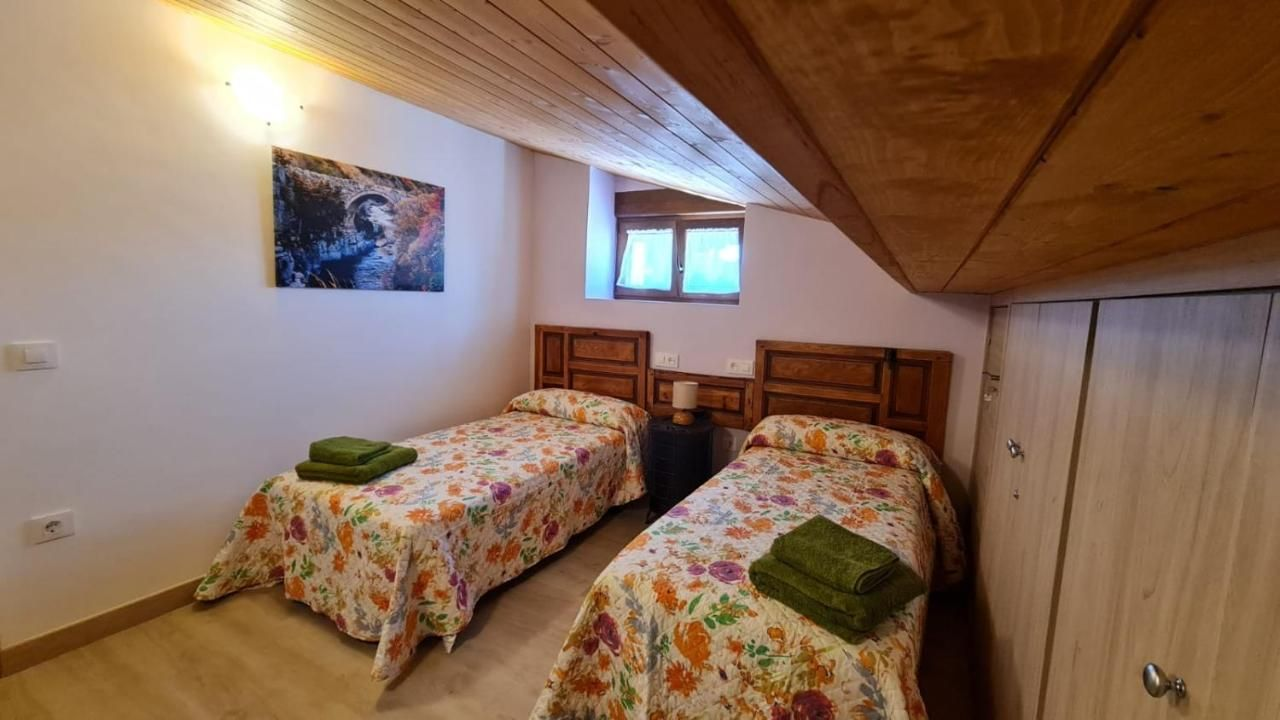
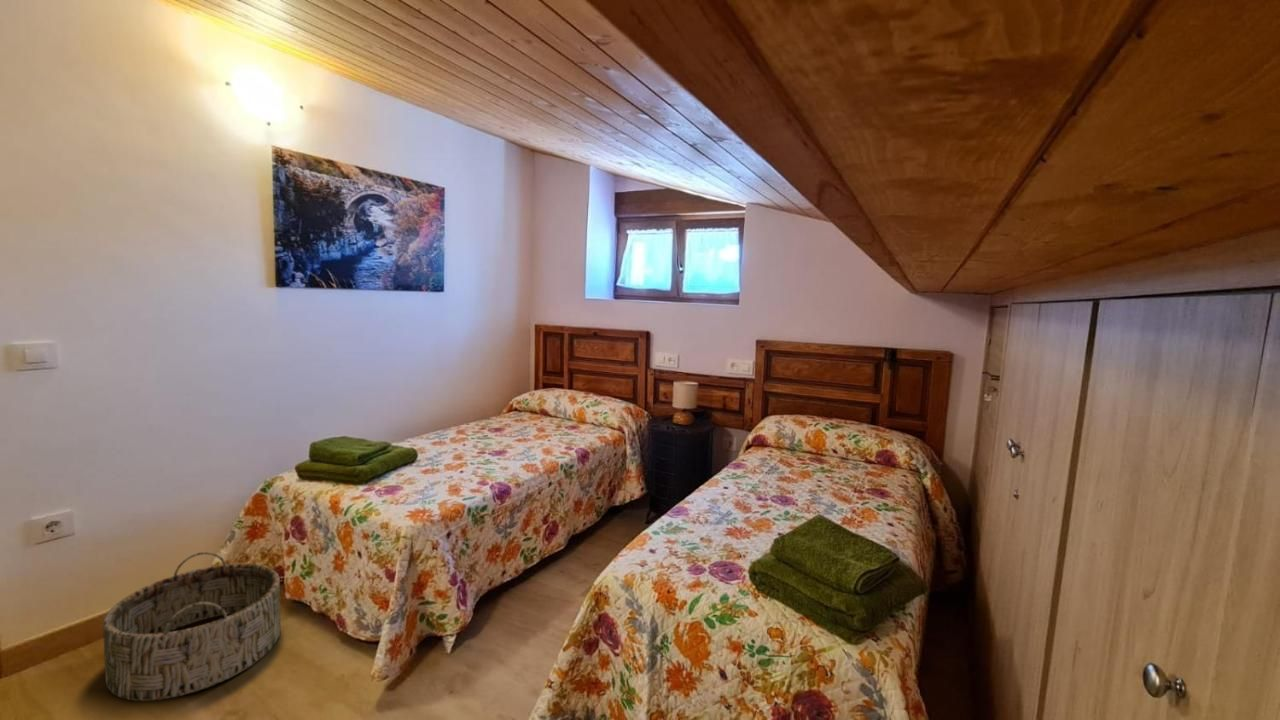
+ basket (199, 614)
